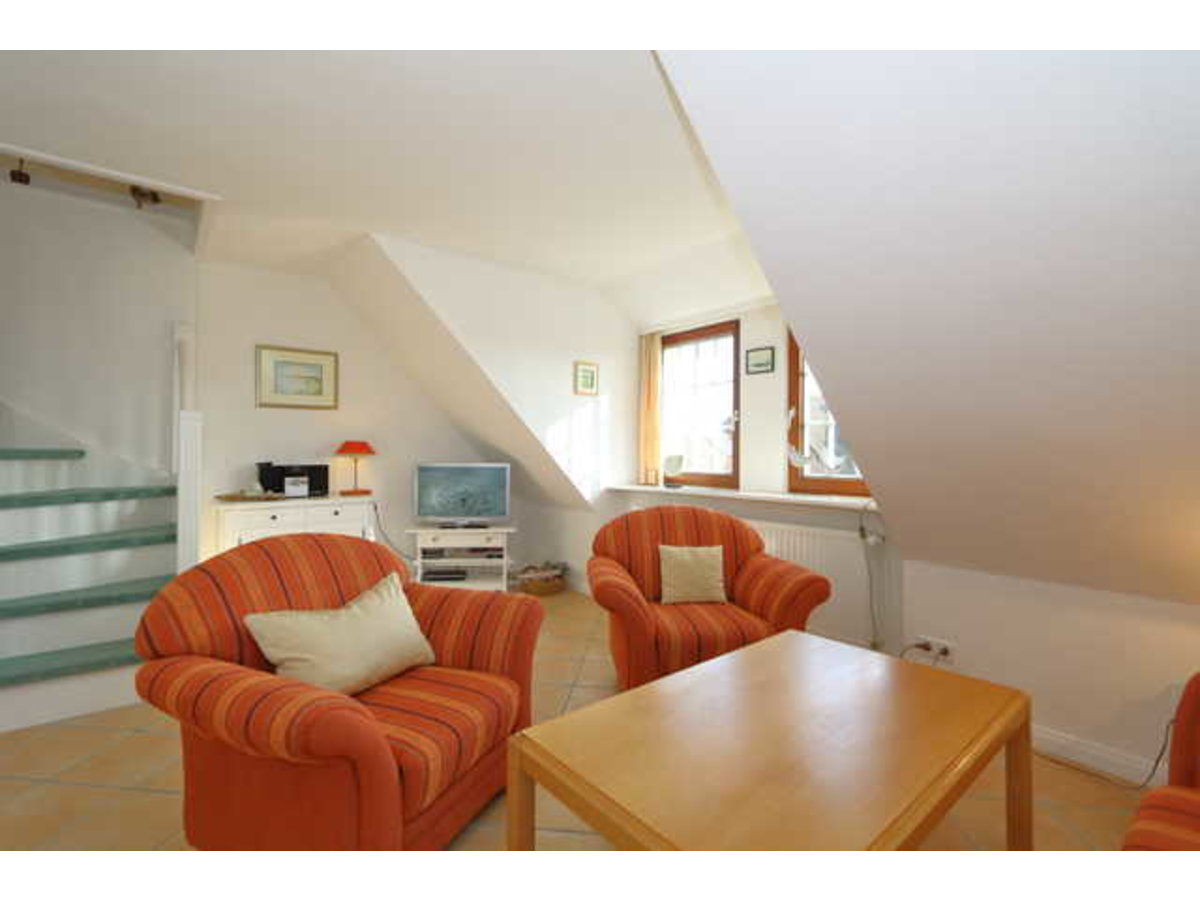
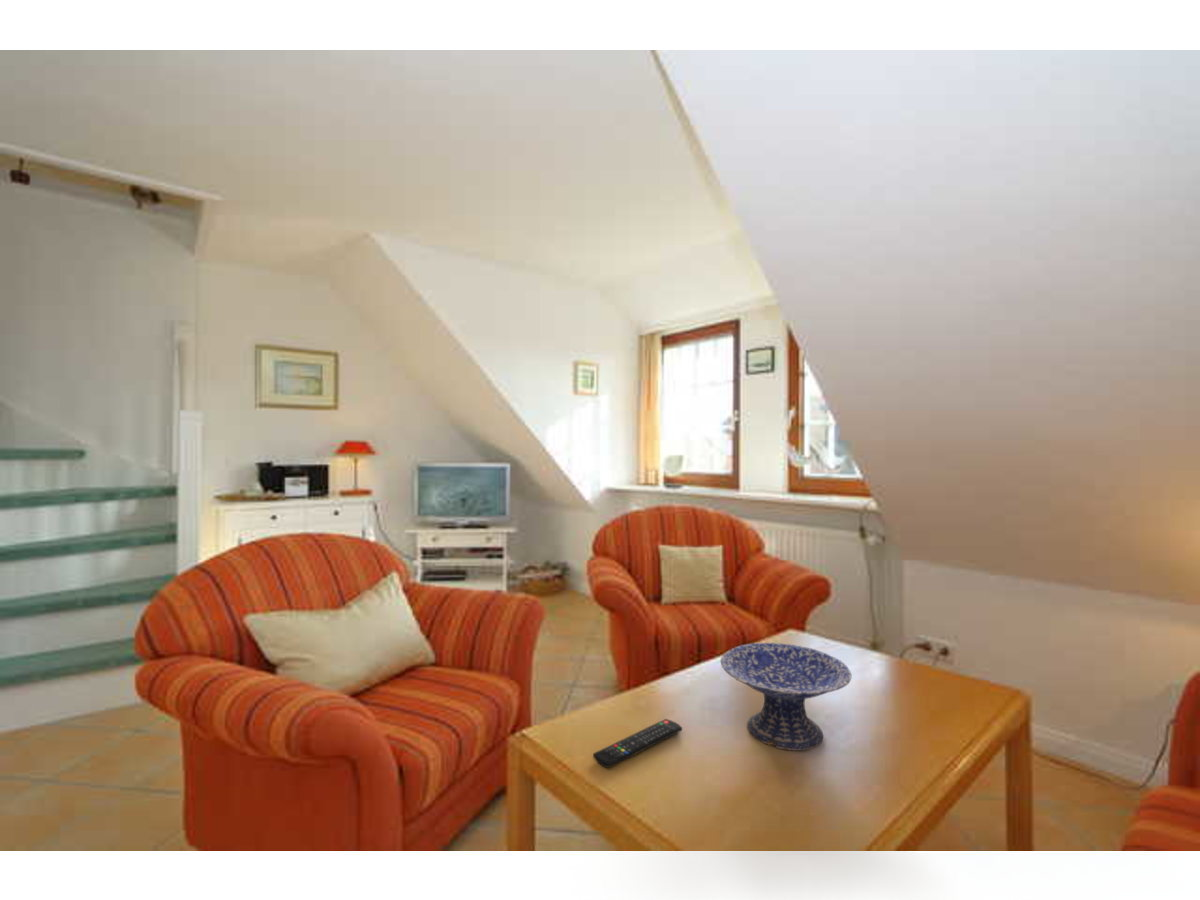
+ remote control (640, 742)
+ decorative bowl (783, 697)
